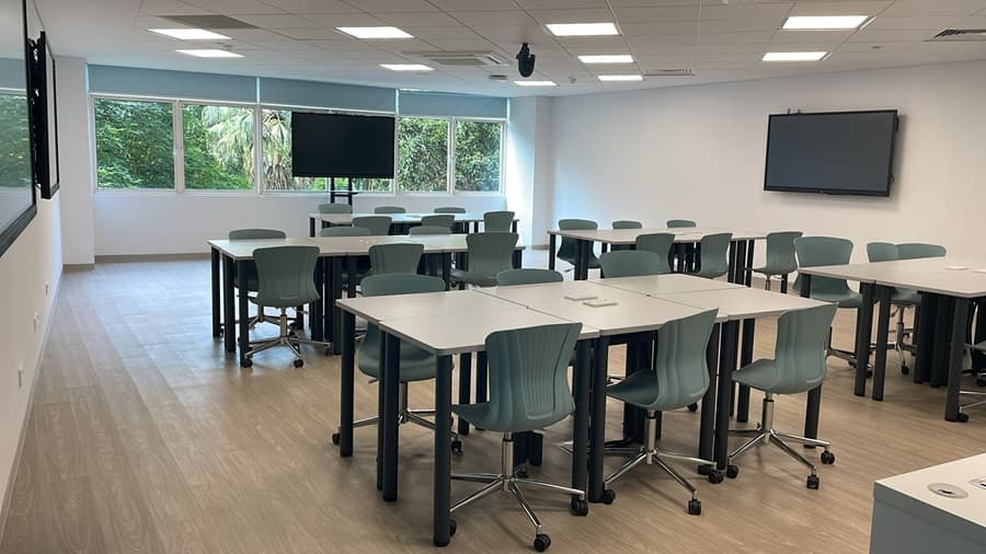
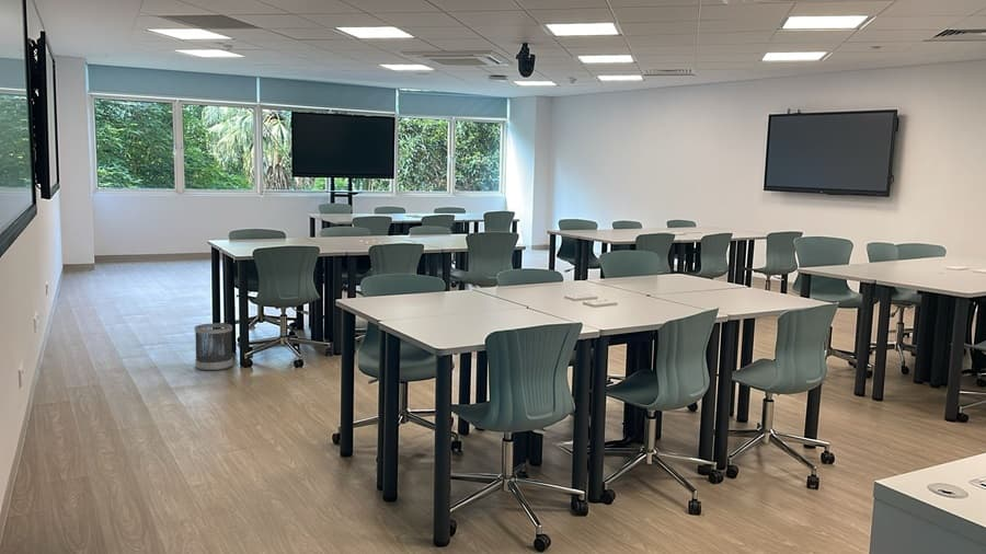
+ wastebasket (214, 346)
